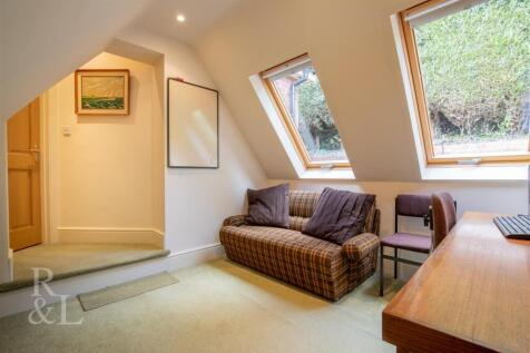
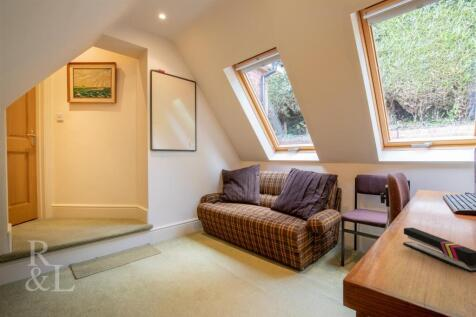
+ stapler (437, 246)
